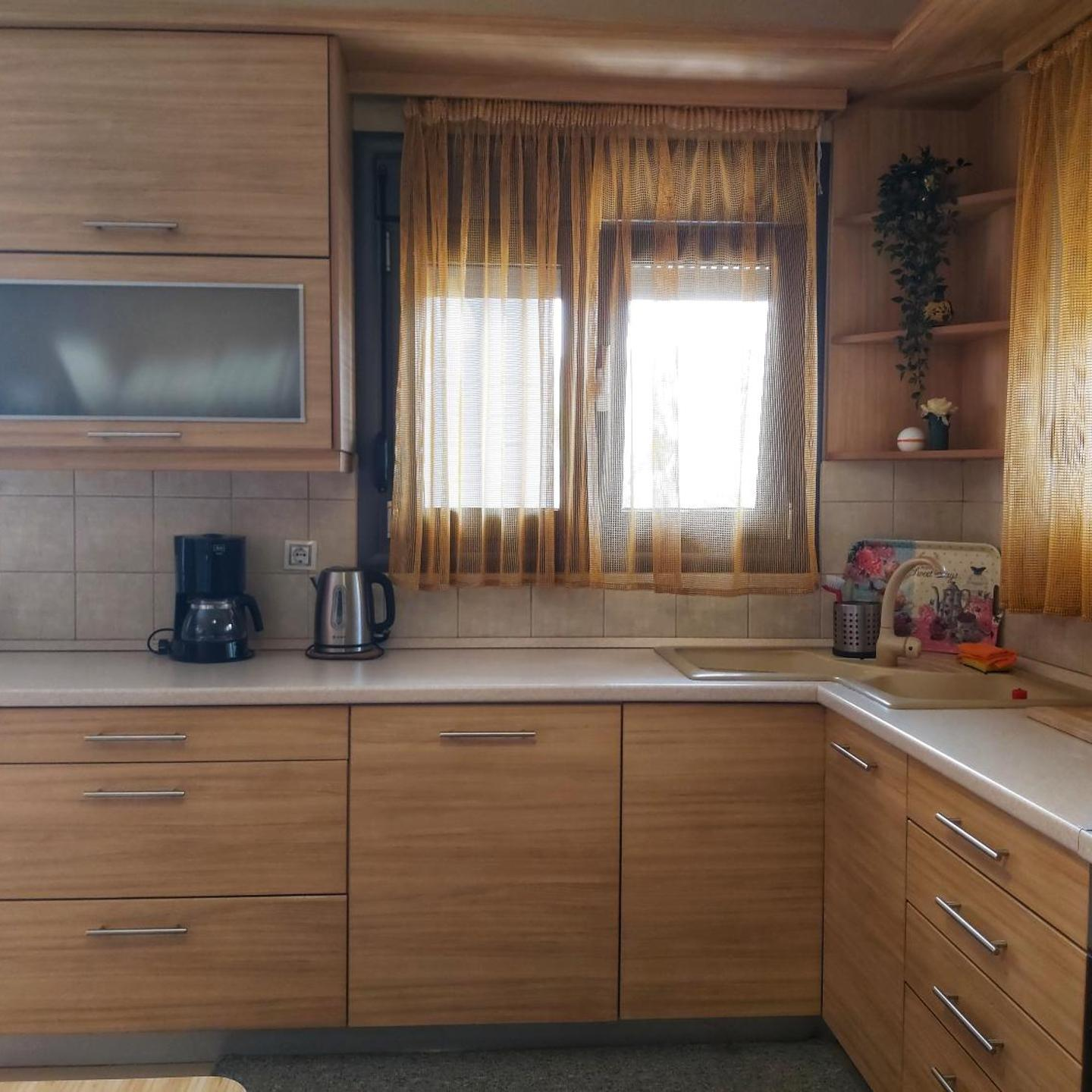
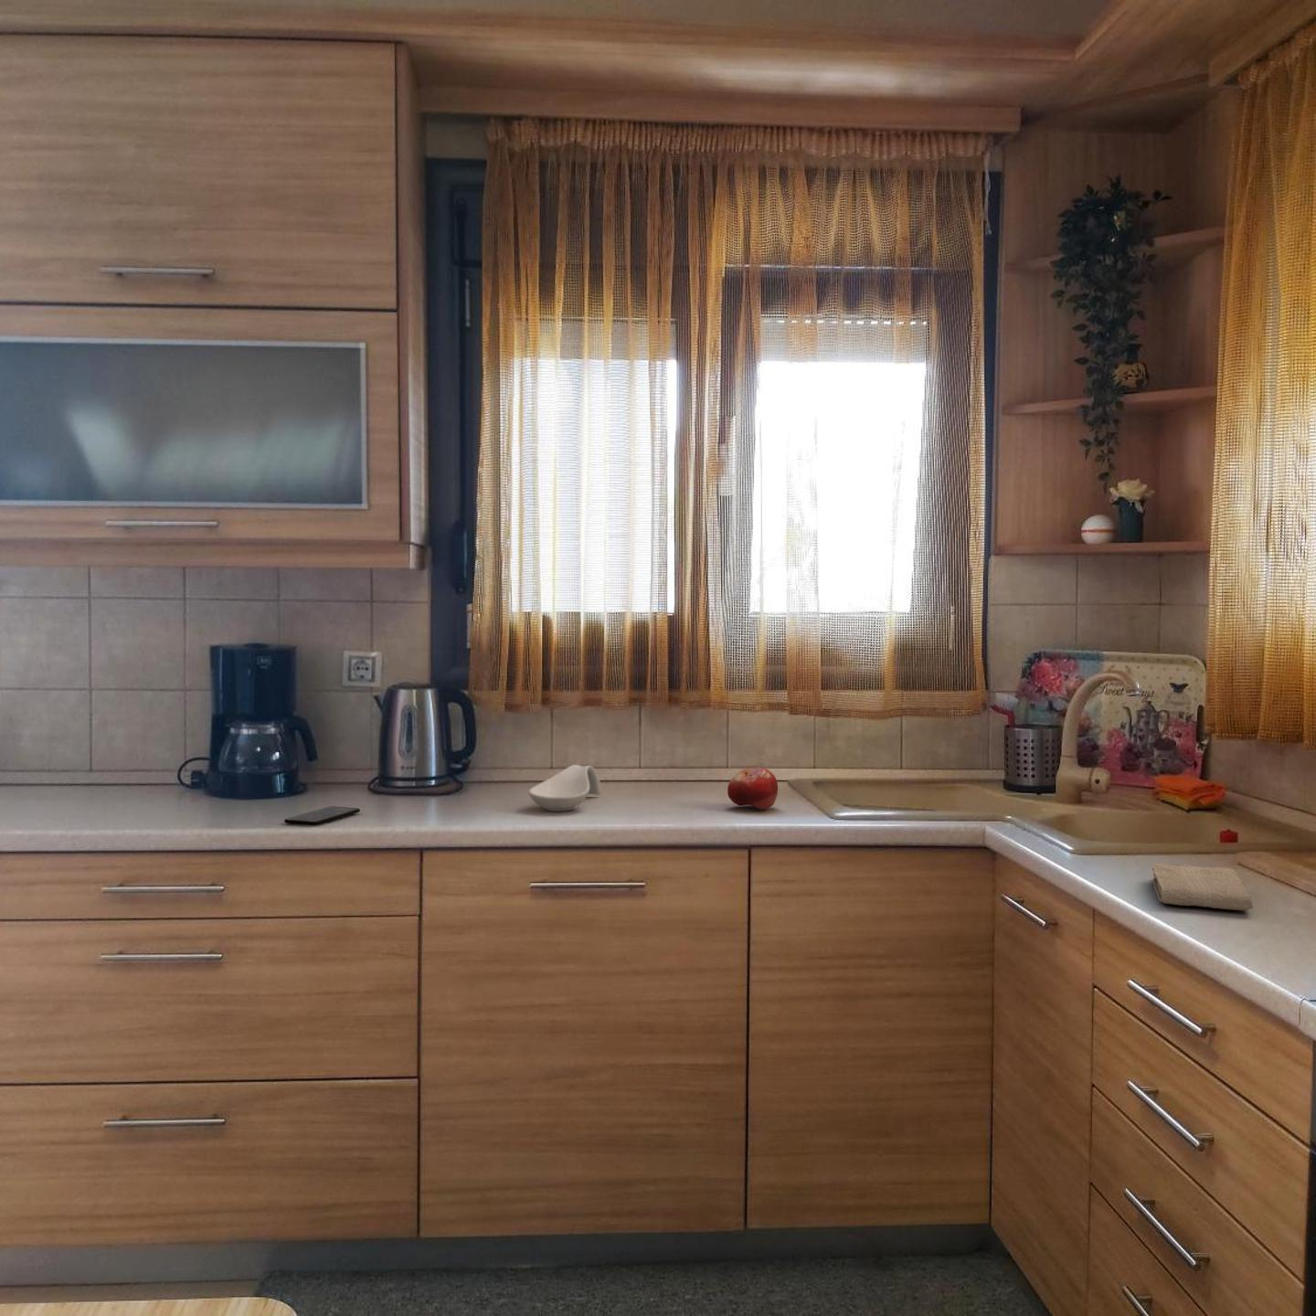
+ washcloth (1198, 883)
+ spoon rest (569, 786)
+ fruit (754, 788)
+ smartphone (323, 815)
